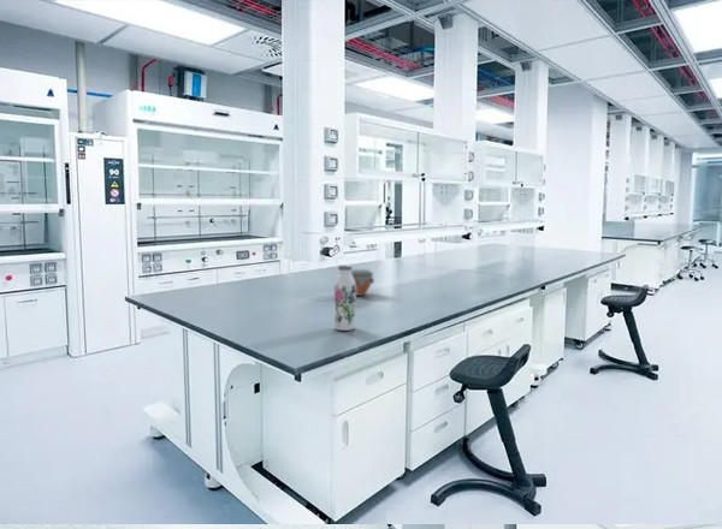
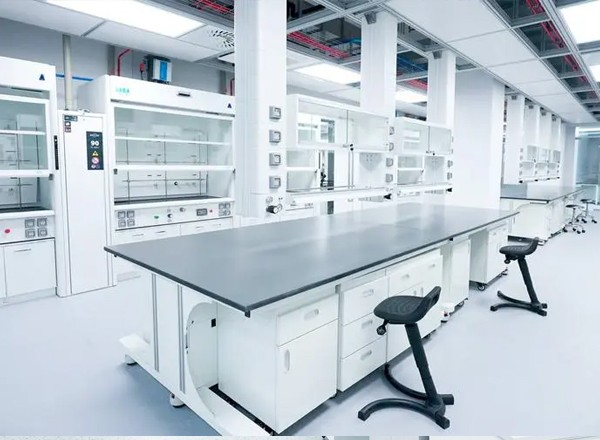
- jar (360, 281)
- water bottle (344, 296)
